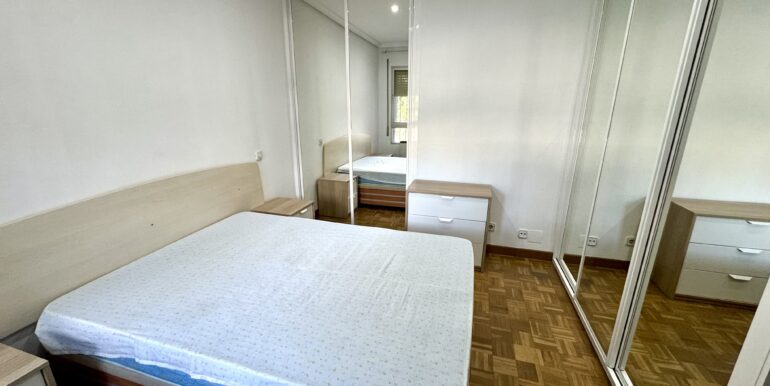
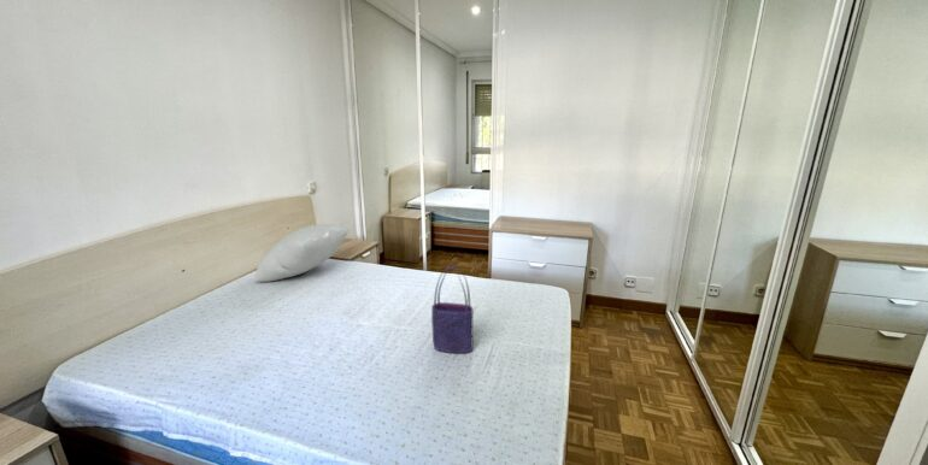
+ tote bag (452, 308)
+ pillow (303, 249)
